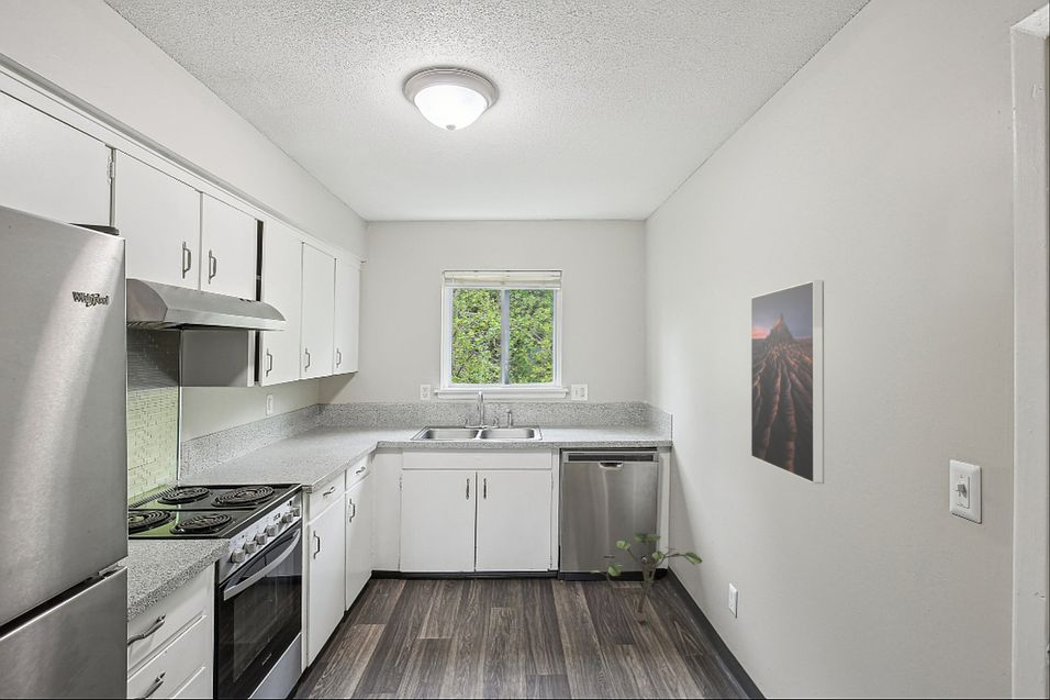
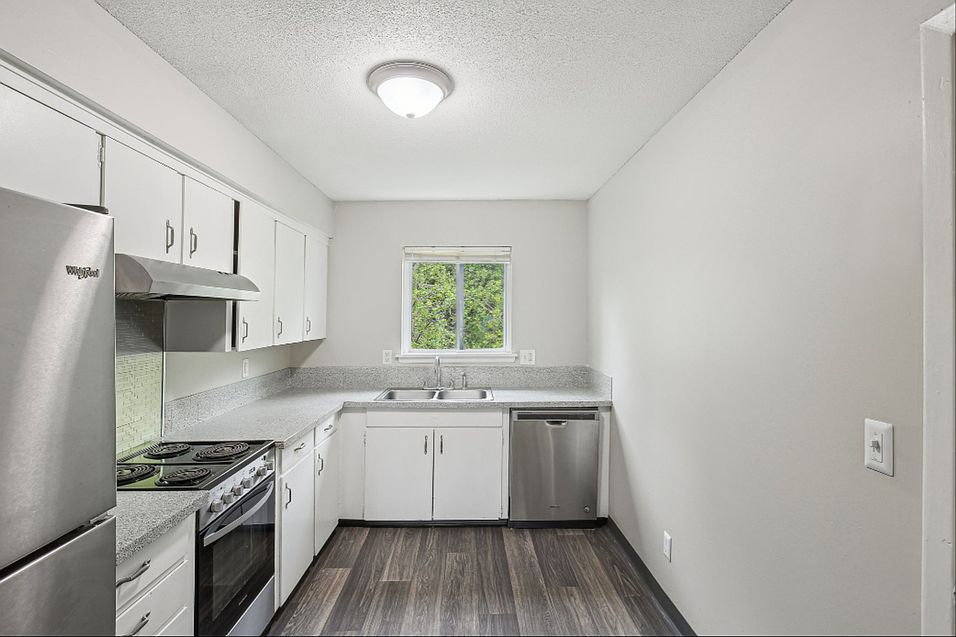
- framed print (782, 378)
- potted plant (644, 585)
